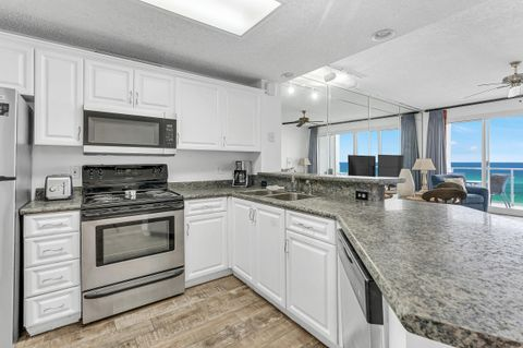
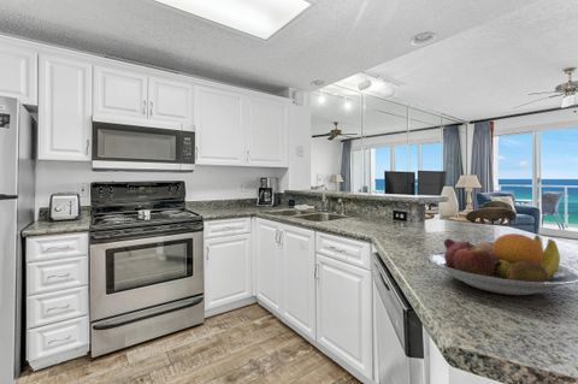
+ fruit bowl (496, 259)
